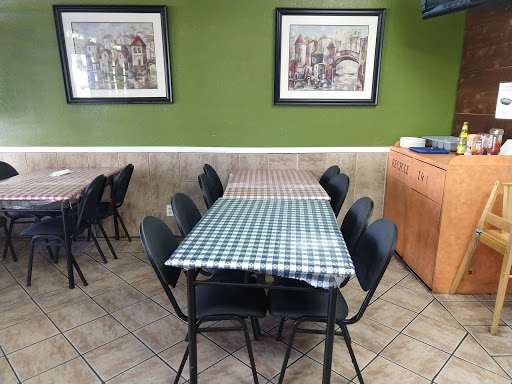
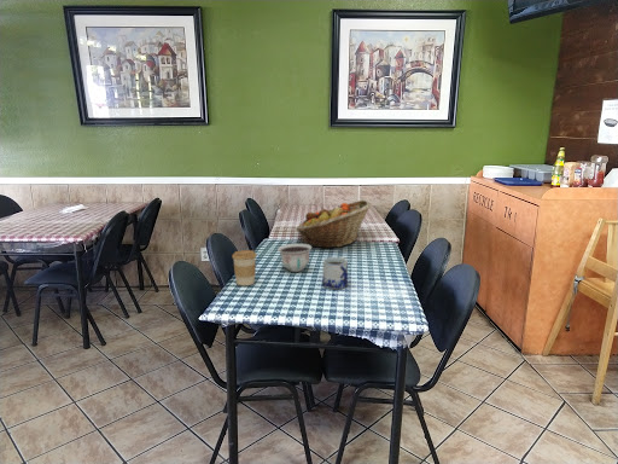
+ fruit basket (333, 221)
+ bowl (295, 259)
+ coffee cup (244, 266)
+ mug (336, 271)
